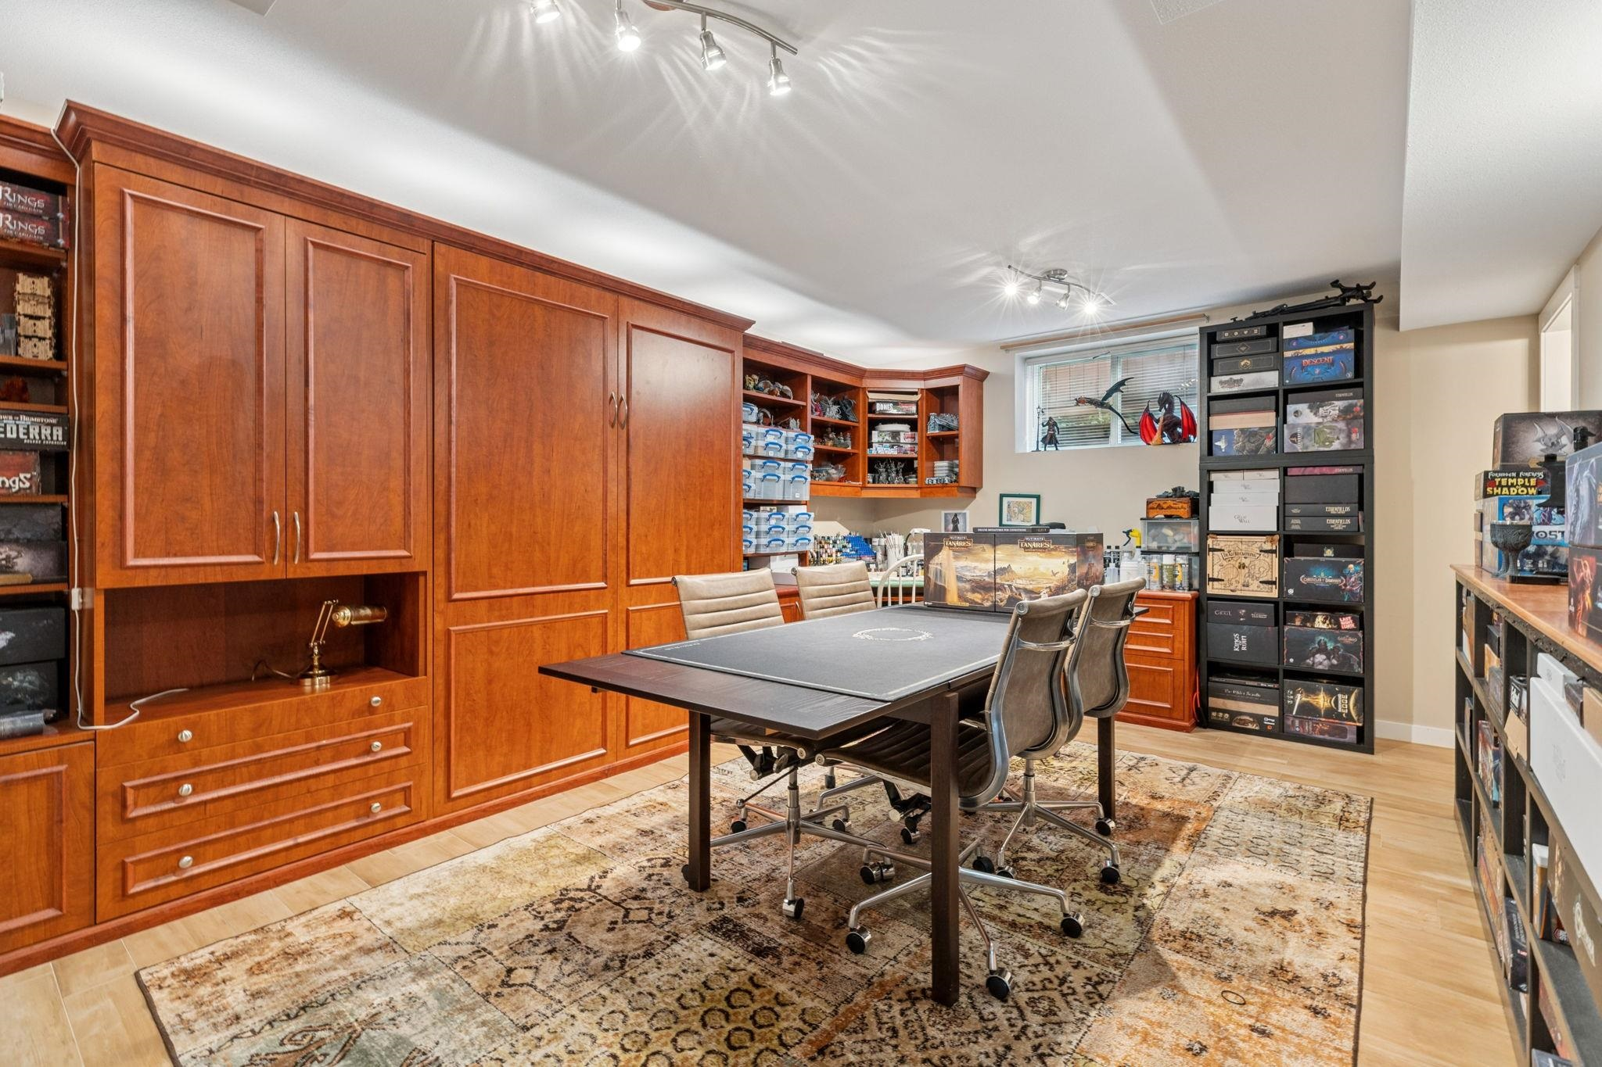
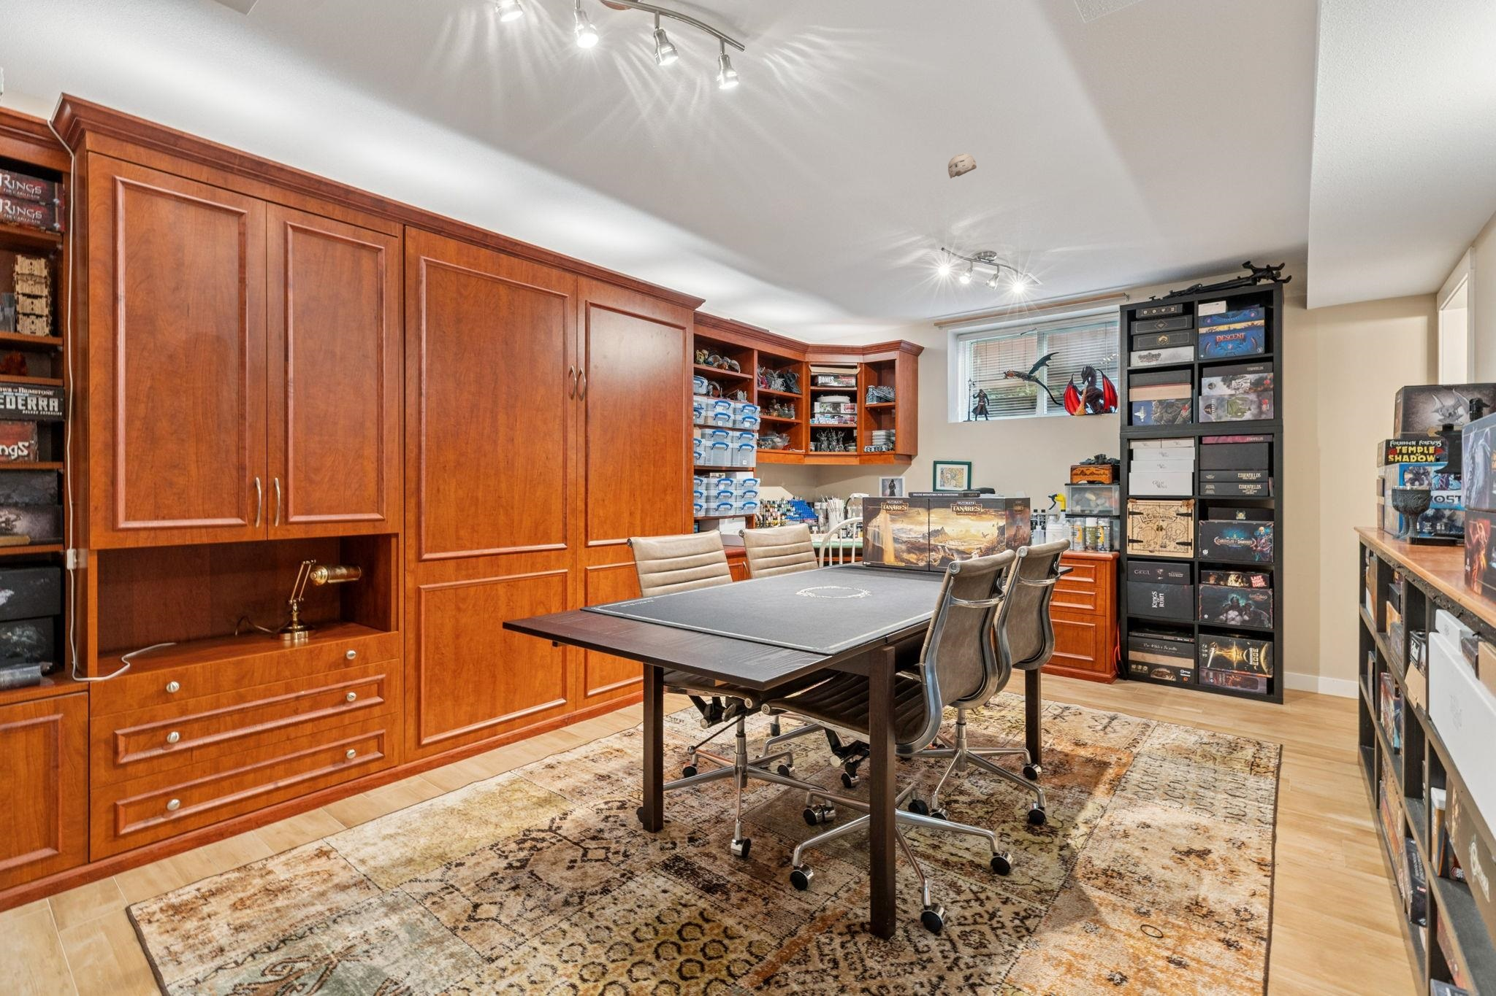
+ smoke detector (962, 167)
